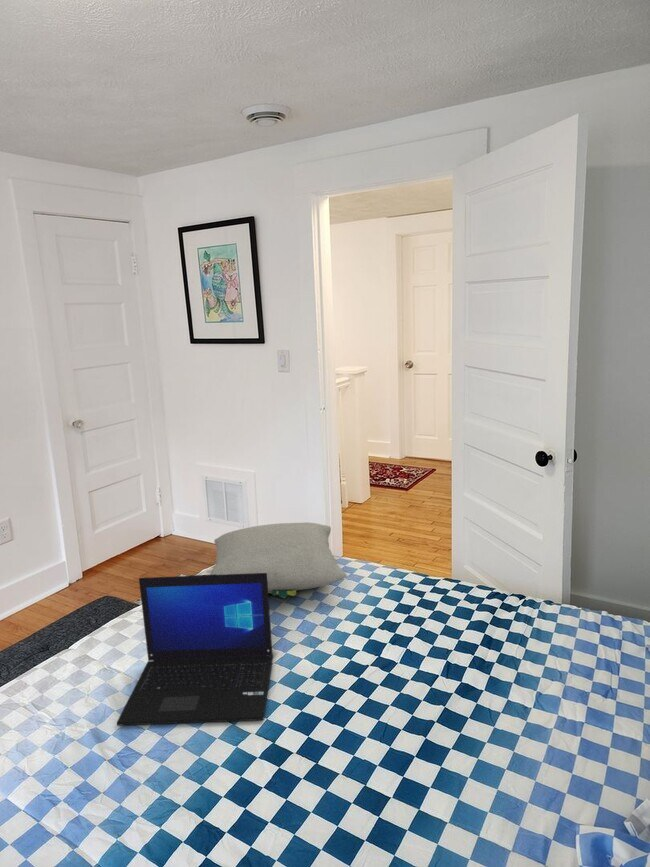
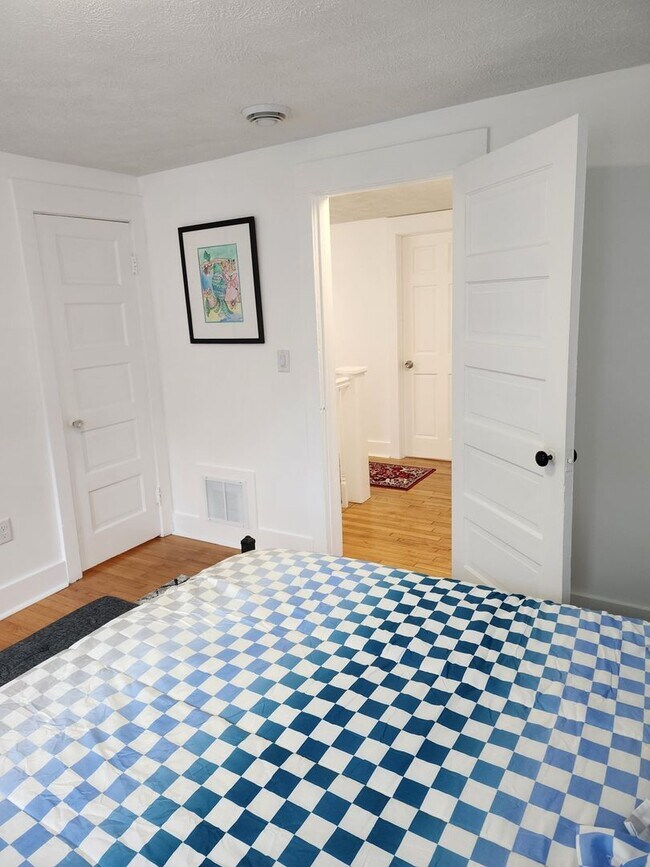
- laptop (197, 644)
- pillow (274, 556)
